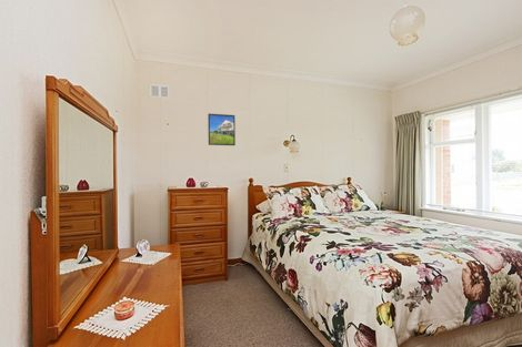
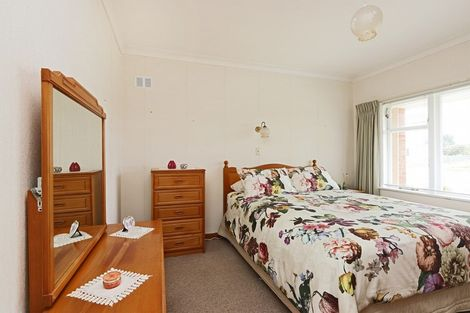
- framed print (221, 130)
